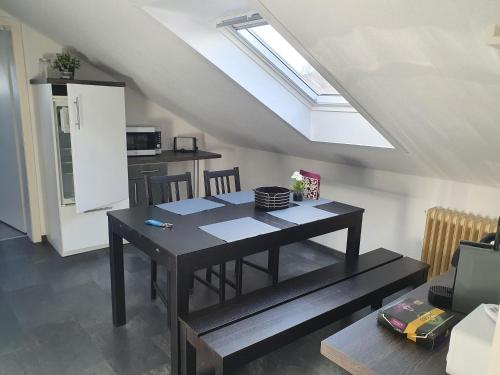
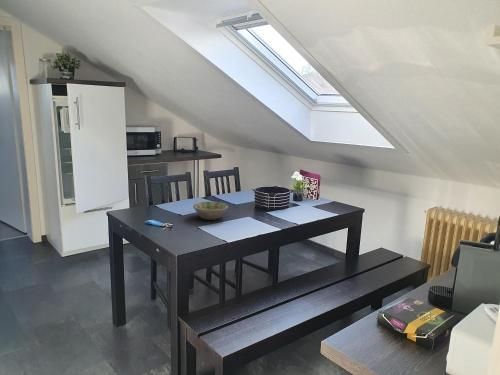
+ bowl (210, 211)
